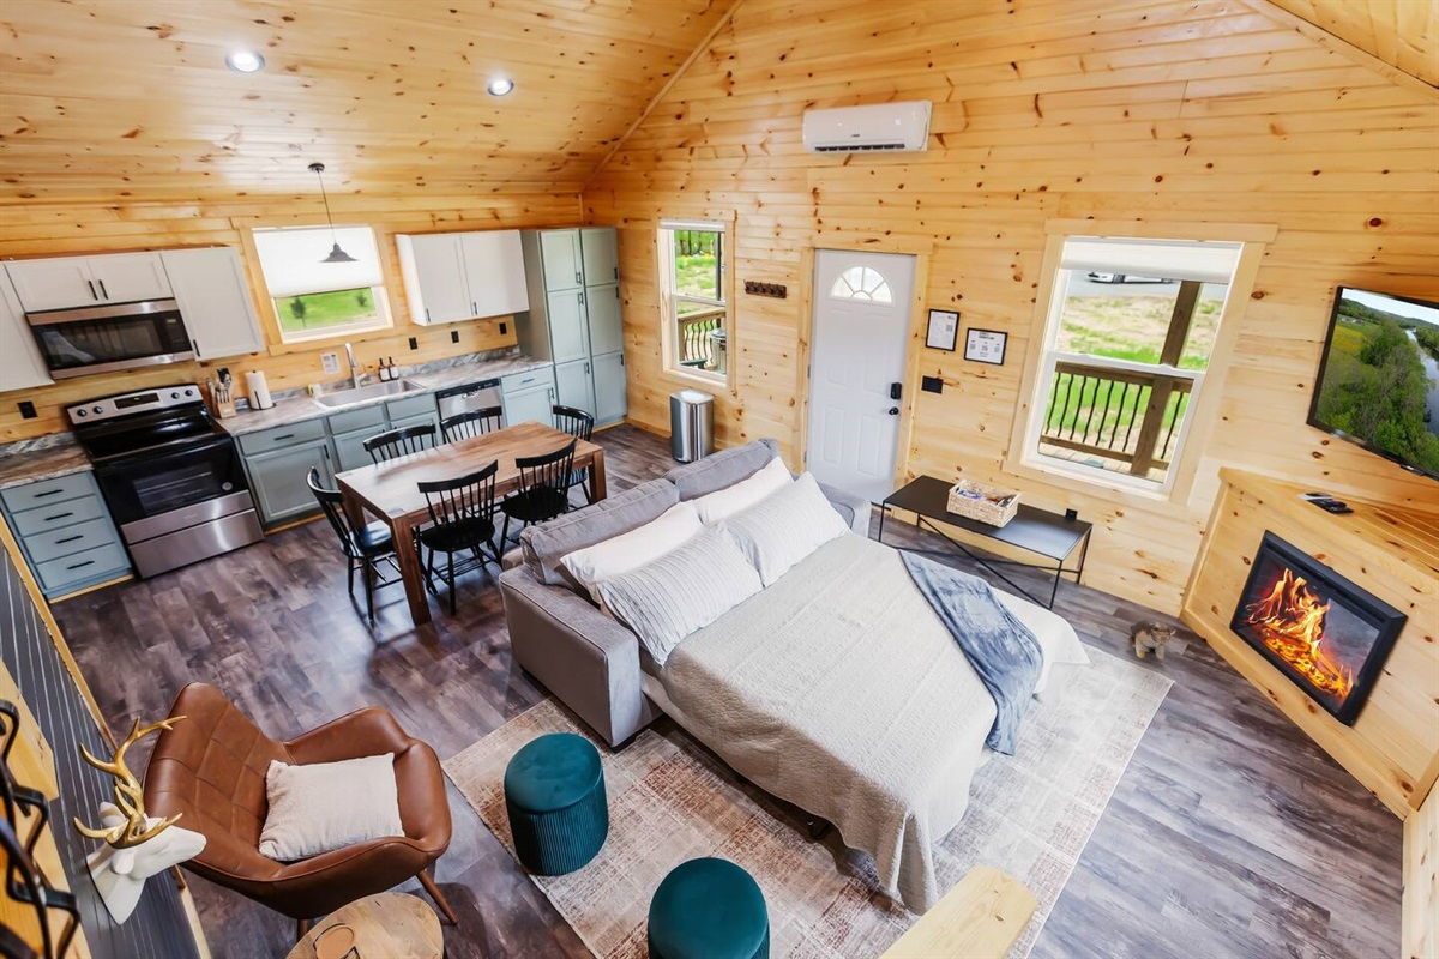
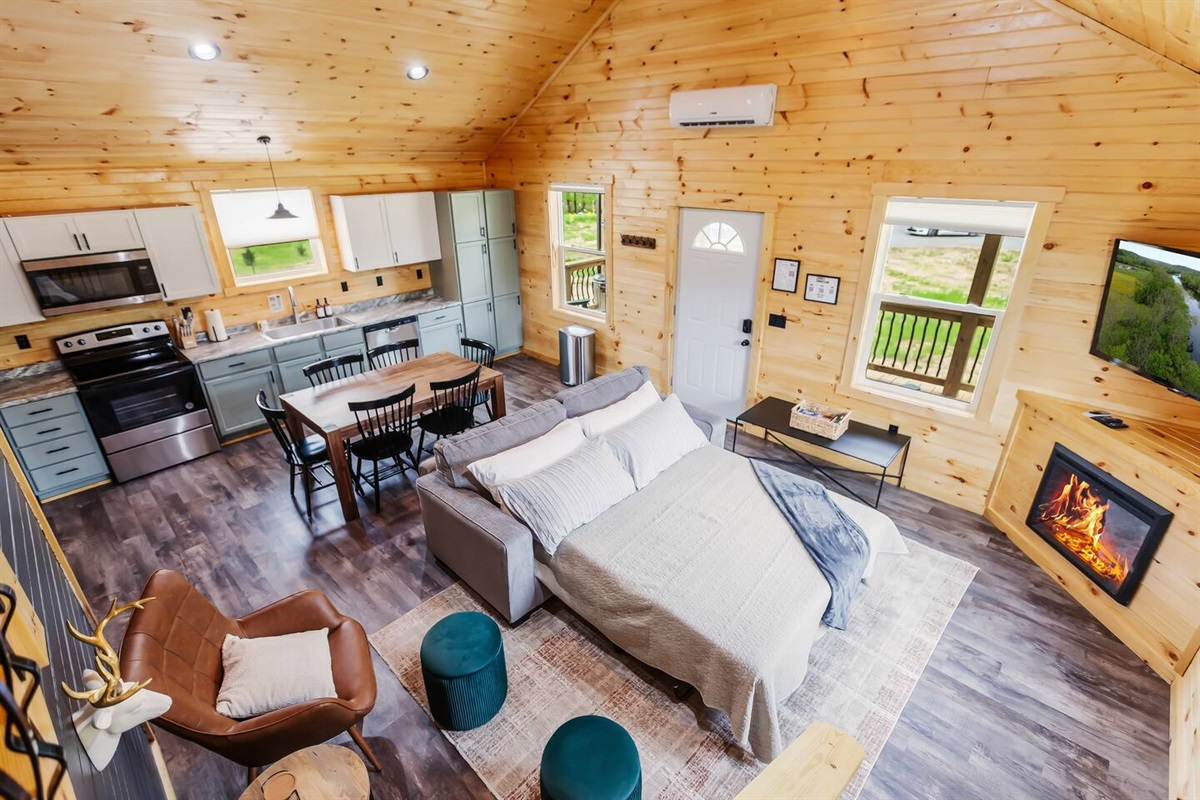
- plush toy (1149, 629)
